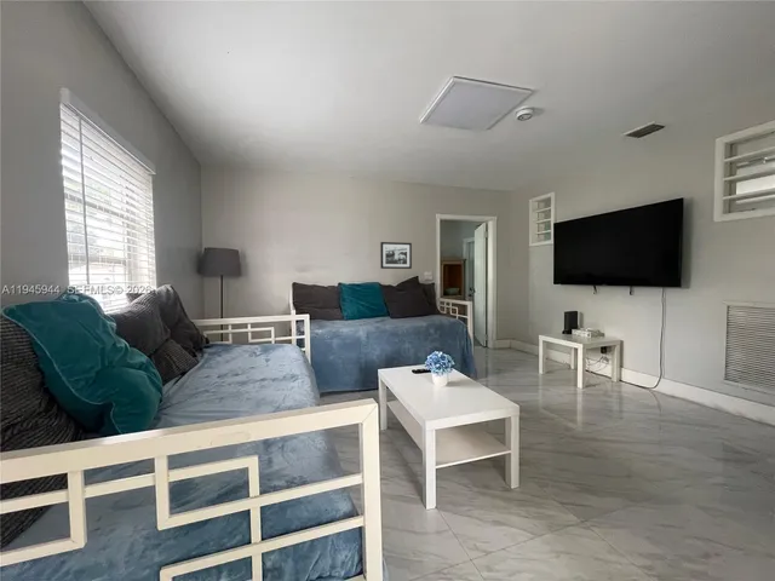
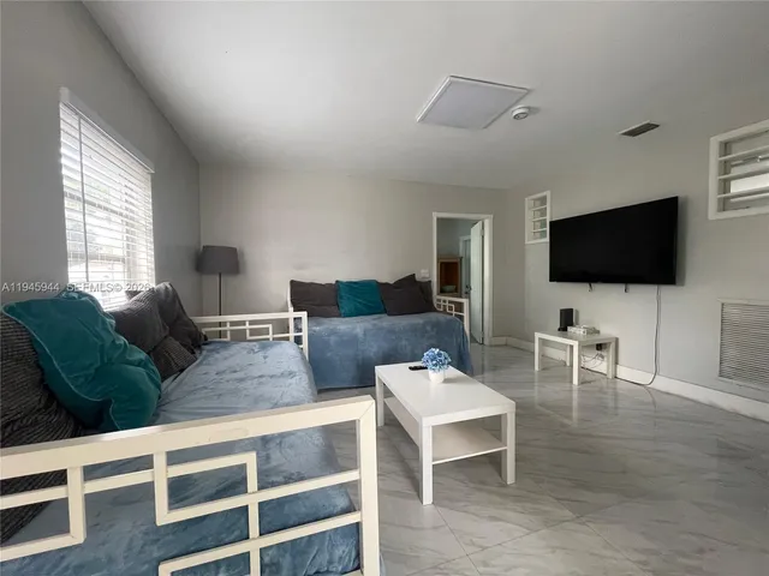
- picture frame (396, 255)
